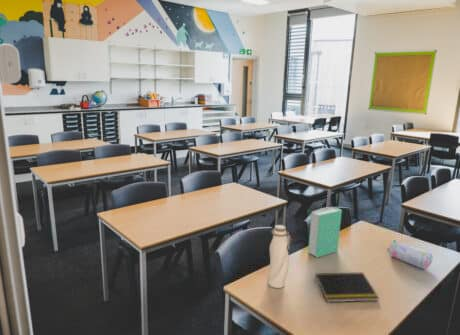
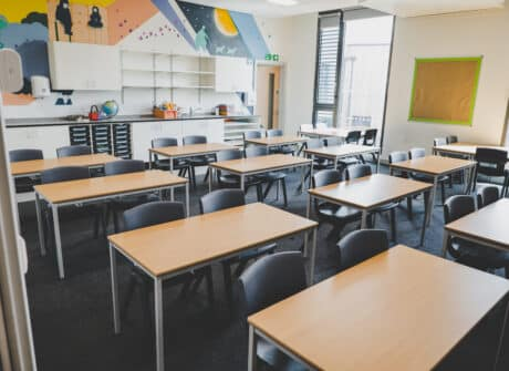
- water bottle (279, 255)
- notepad (346, 286)
- book (325, 231)
- pencil case (409, 253)
